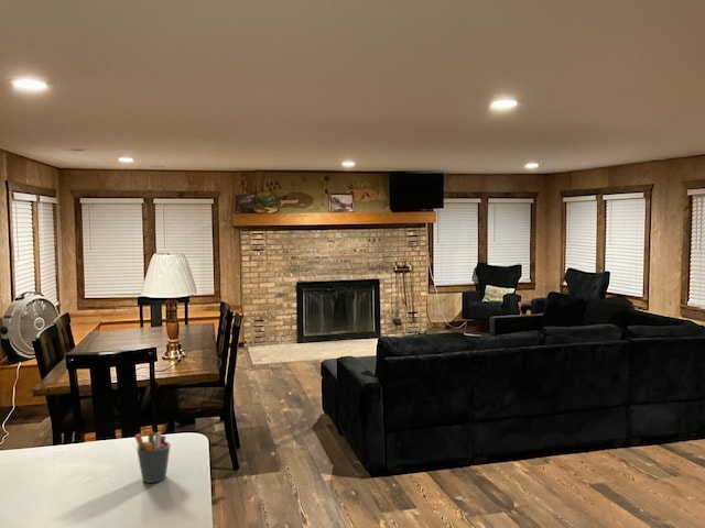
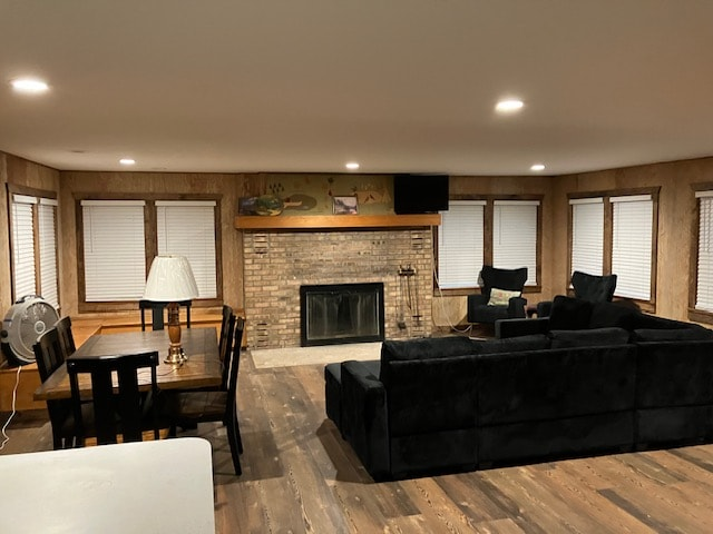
- pen holder (153, 453)
